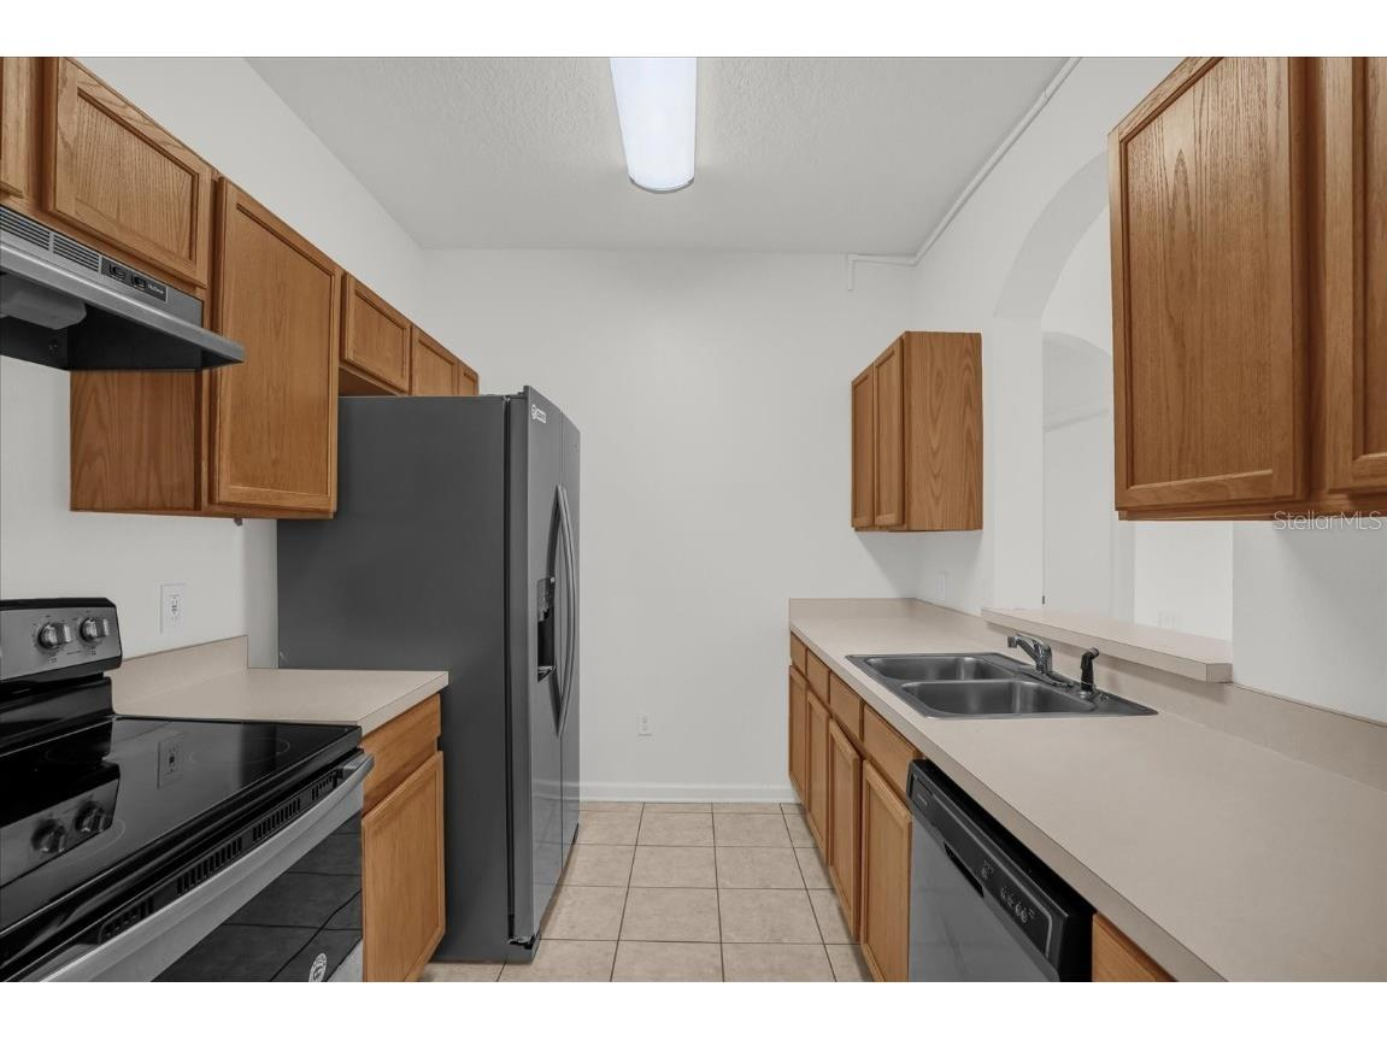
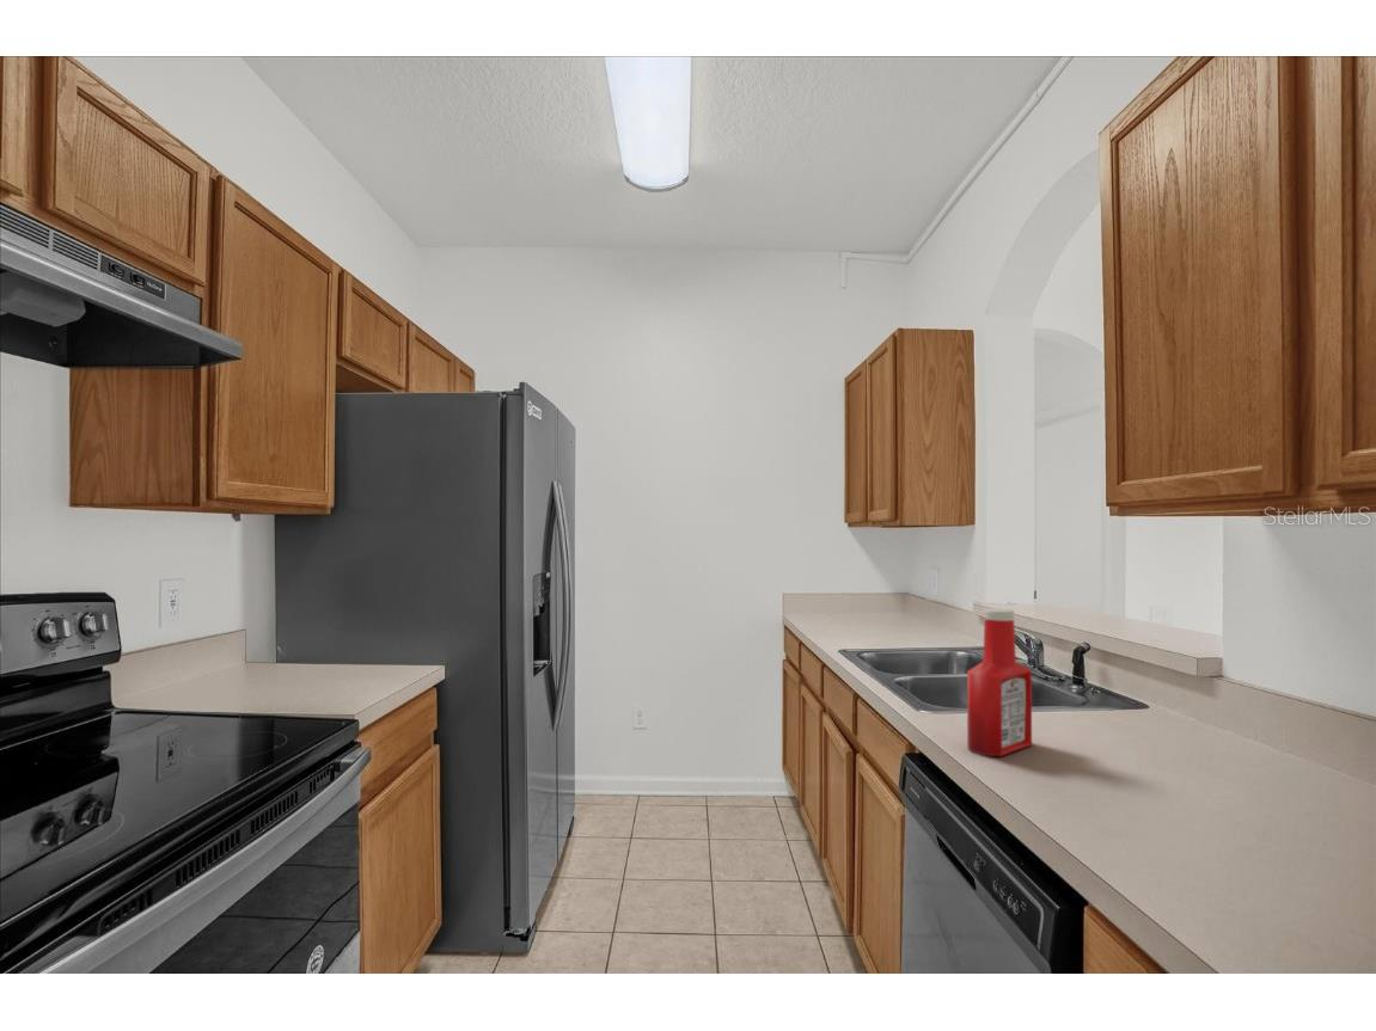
+ soap bottle (999, 677)
